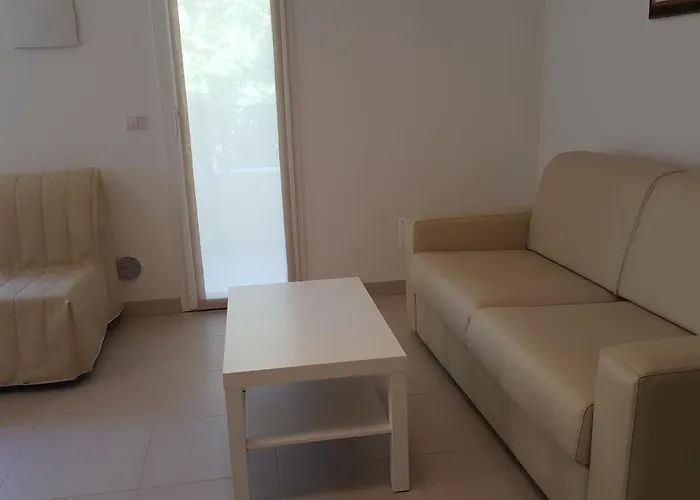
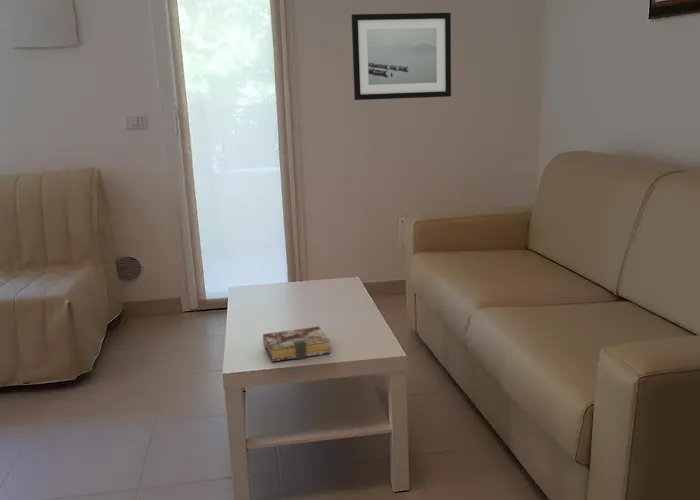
+ wall art (402, 56)
+ book (296, 343)
